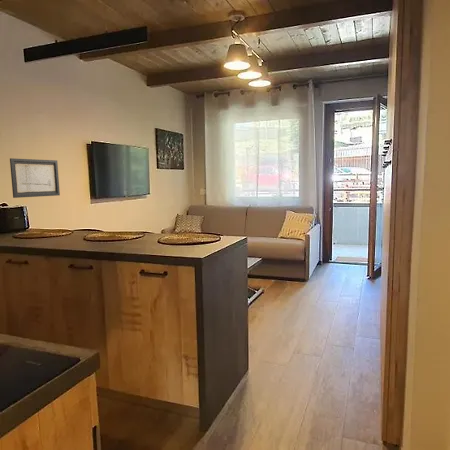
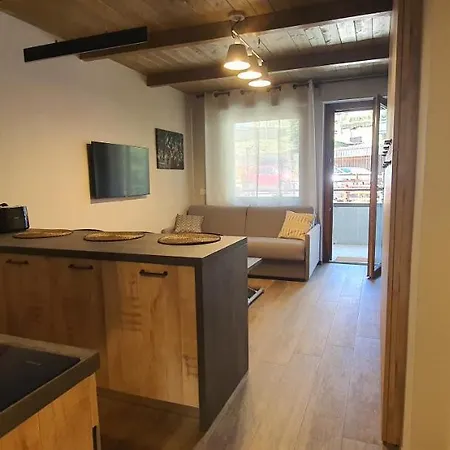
- wall art (36, 178)
